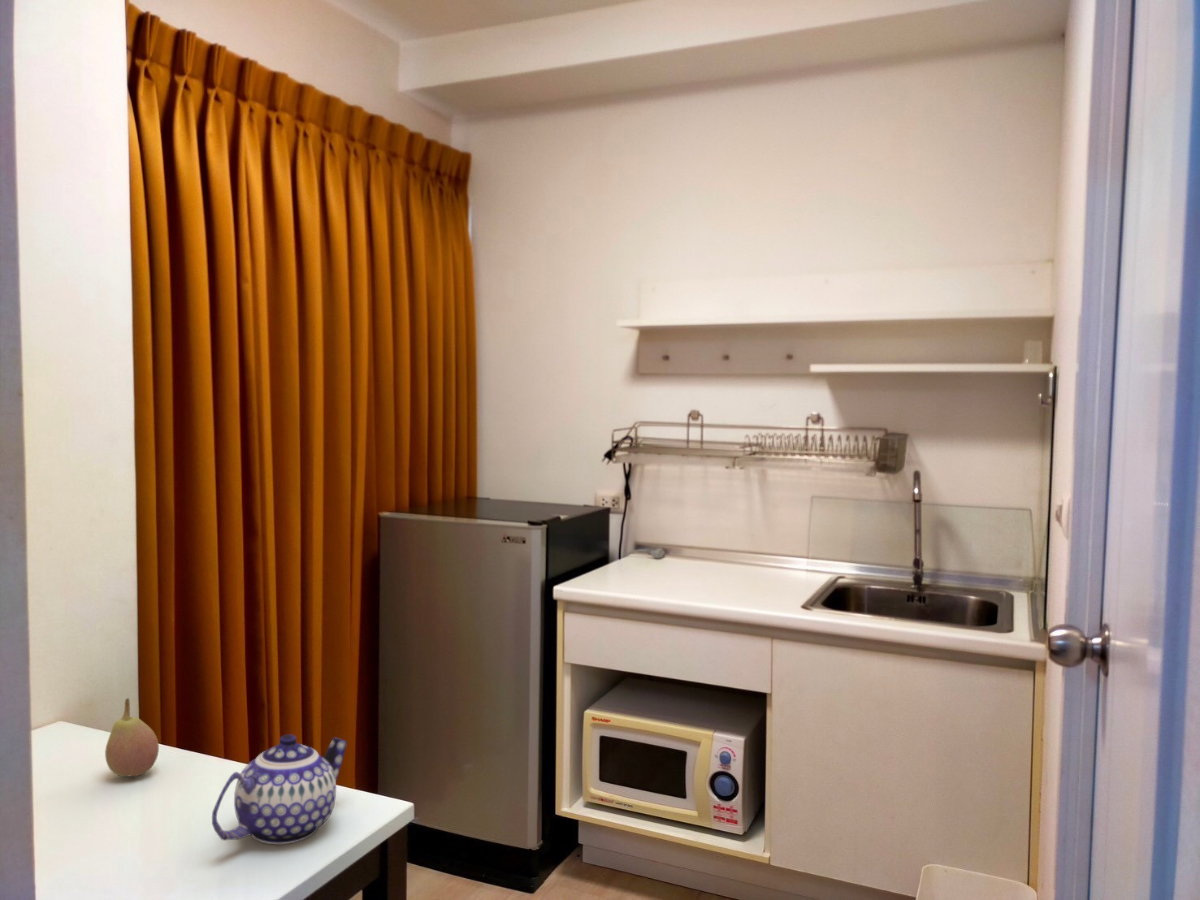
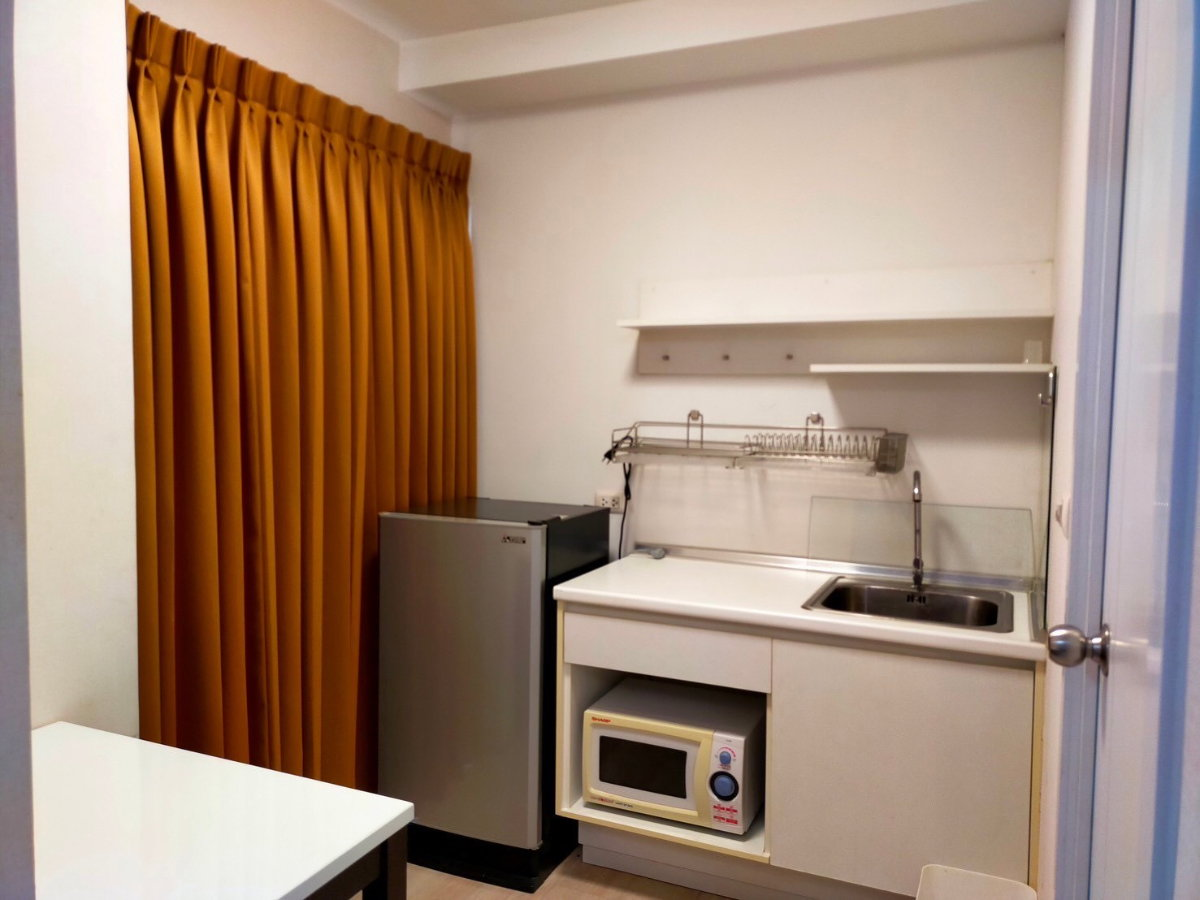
- teapot (284, 783)
- fruit (132, 736)
